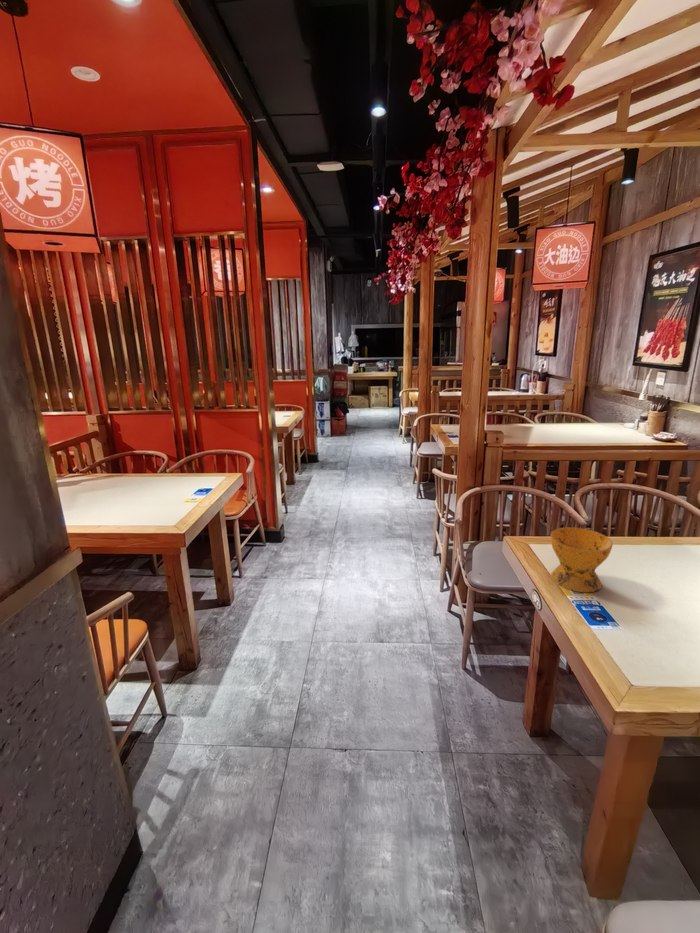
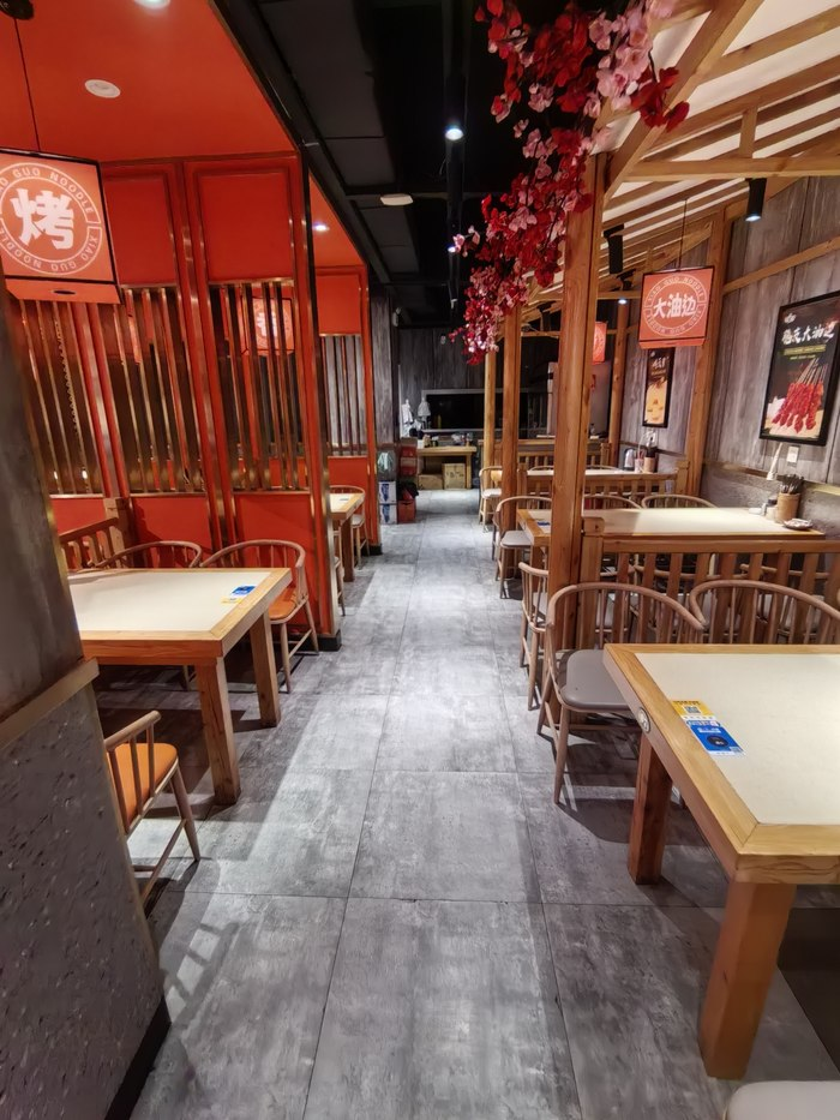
- bowl (578, 559)
